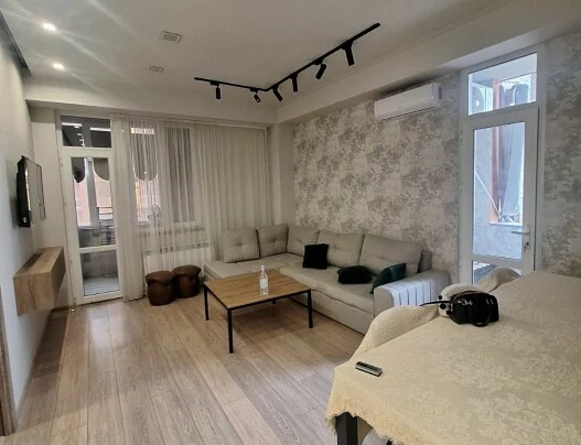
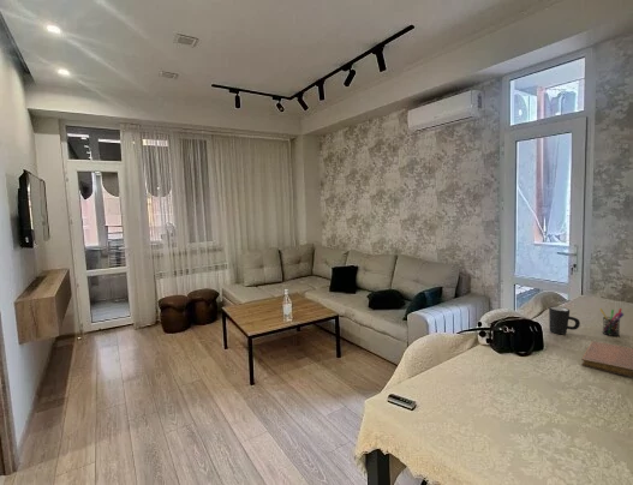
+ pen holder (611, 319)
+ notebook (614, 358)
+ mug (563, 321)
